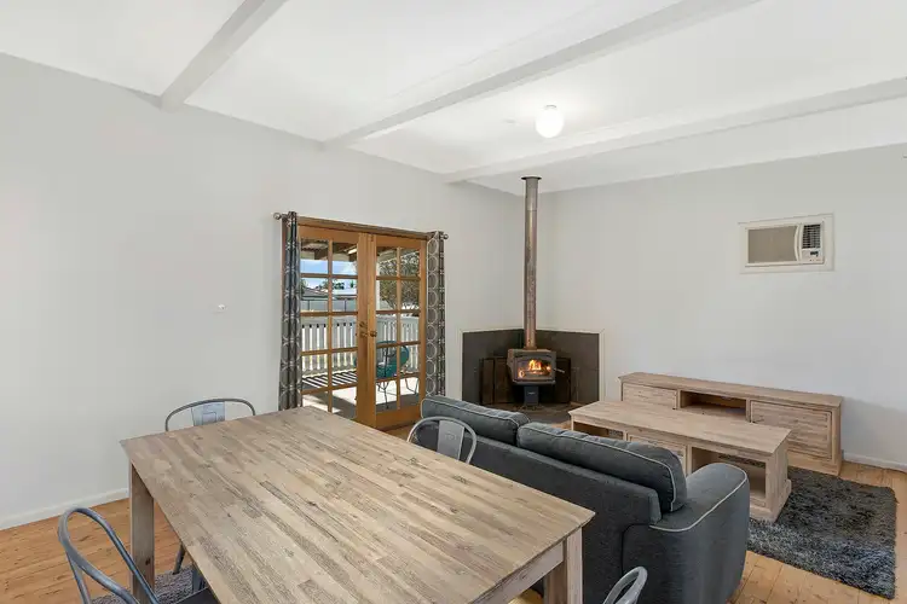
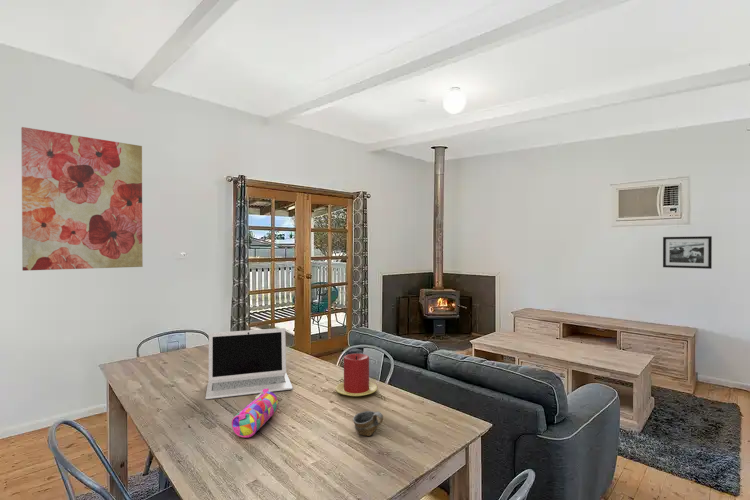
+ candle (356, 373)
+ laptop (249, 360)
+ wall art (87, 203)
+ cup (366, 422)
+ pencil case (256, 412)
+ picture frame (686, 252)
